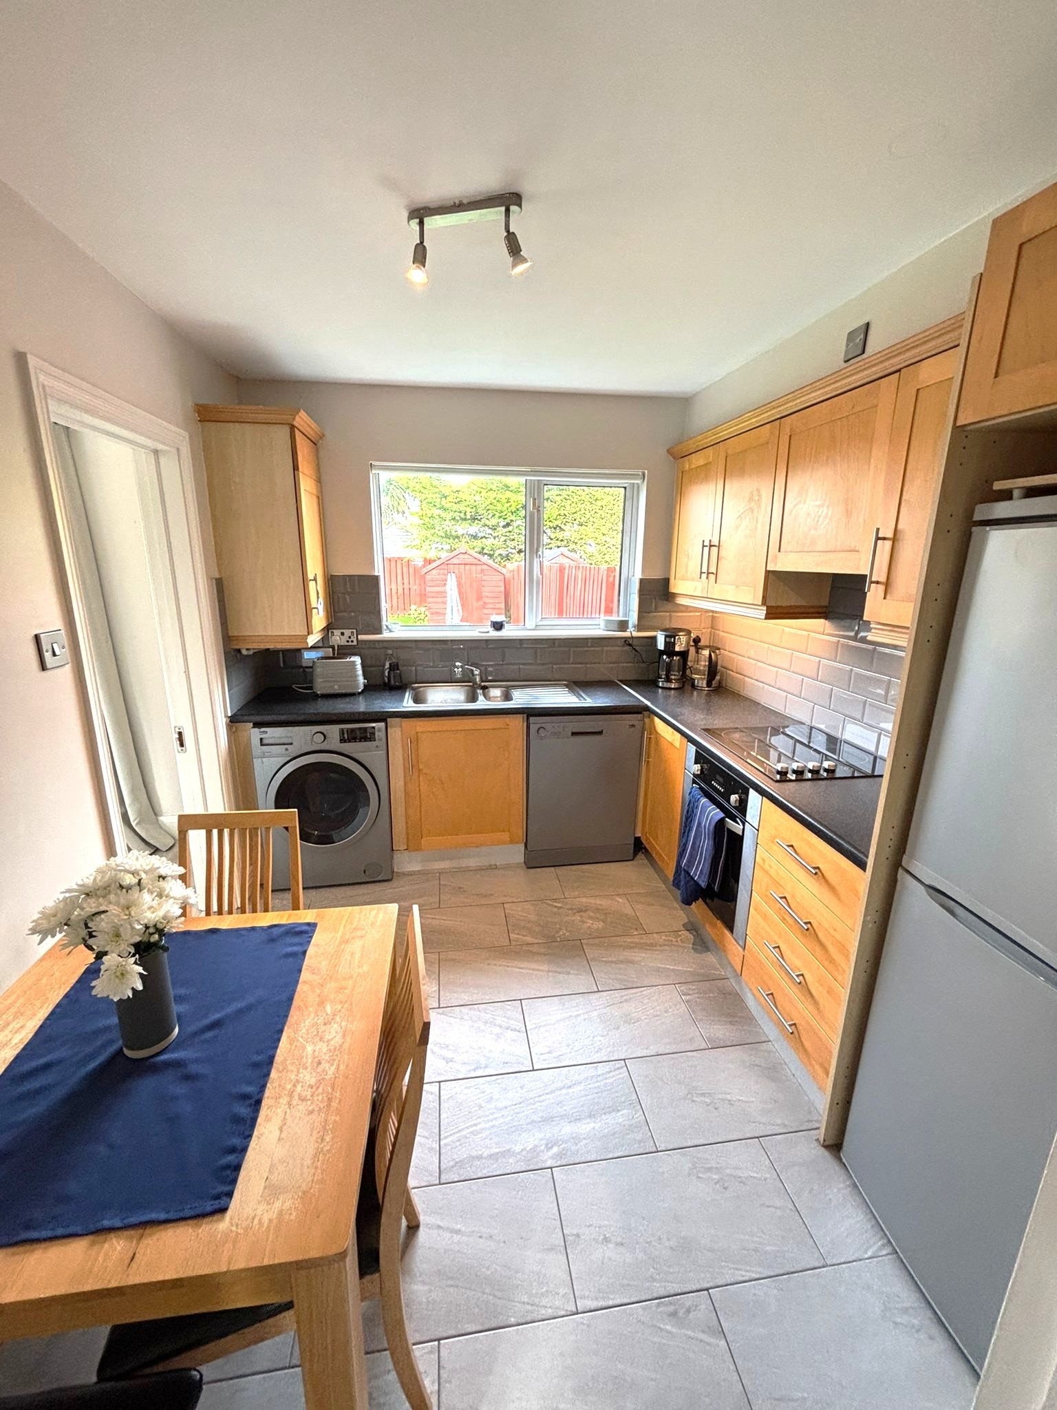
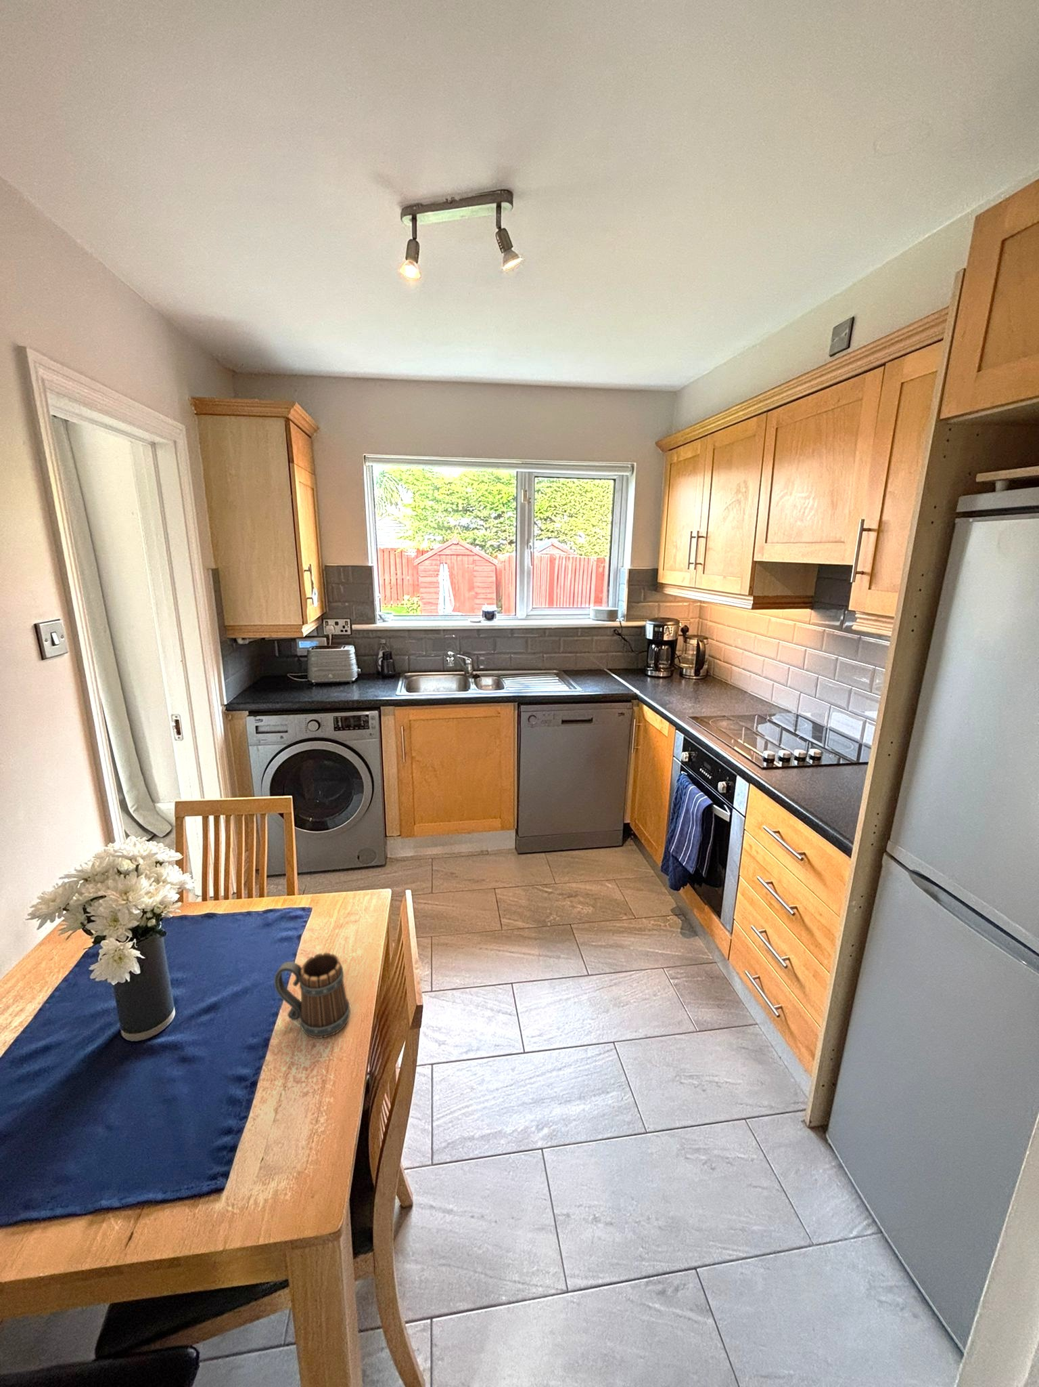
+ mug (312, 992)
